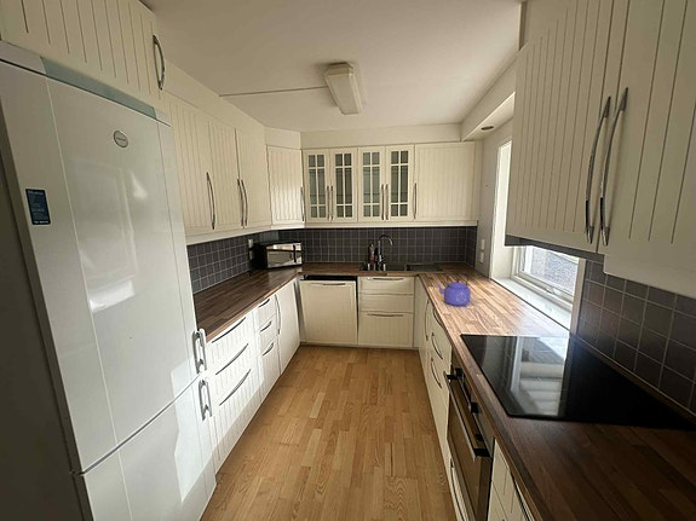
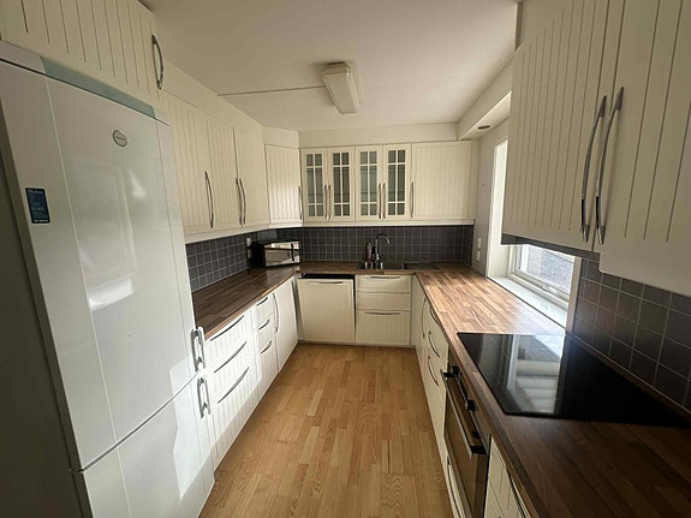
- kettle (453, 288)
